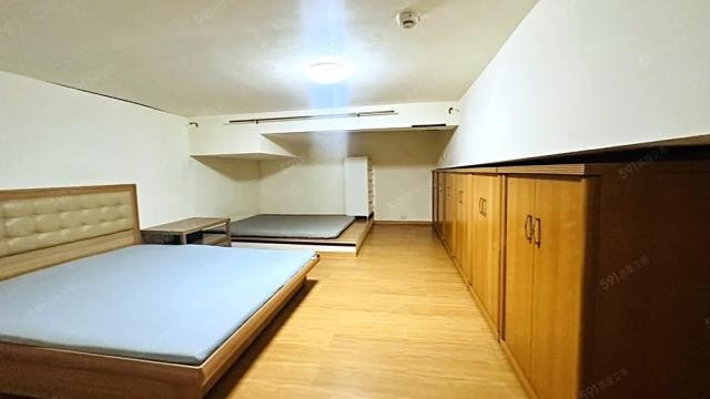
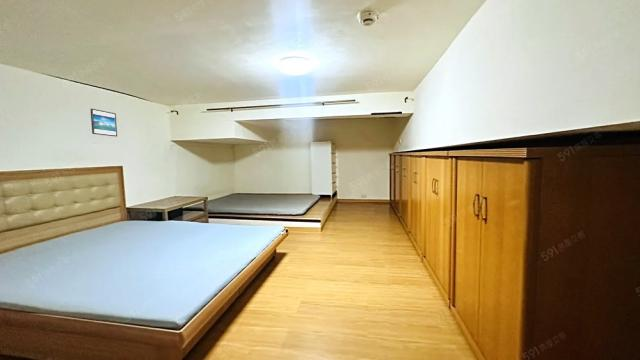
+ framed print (104, 123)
